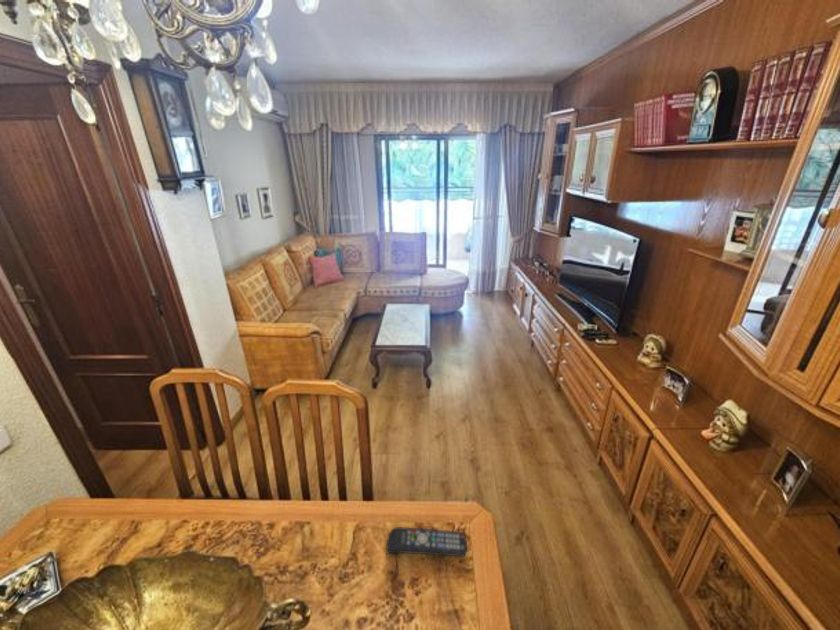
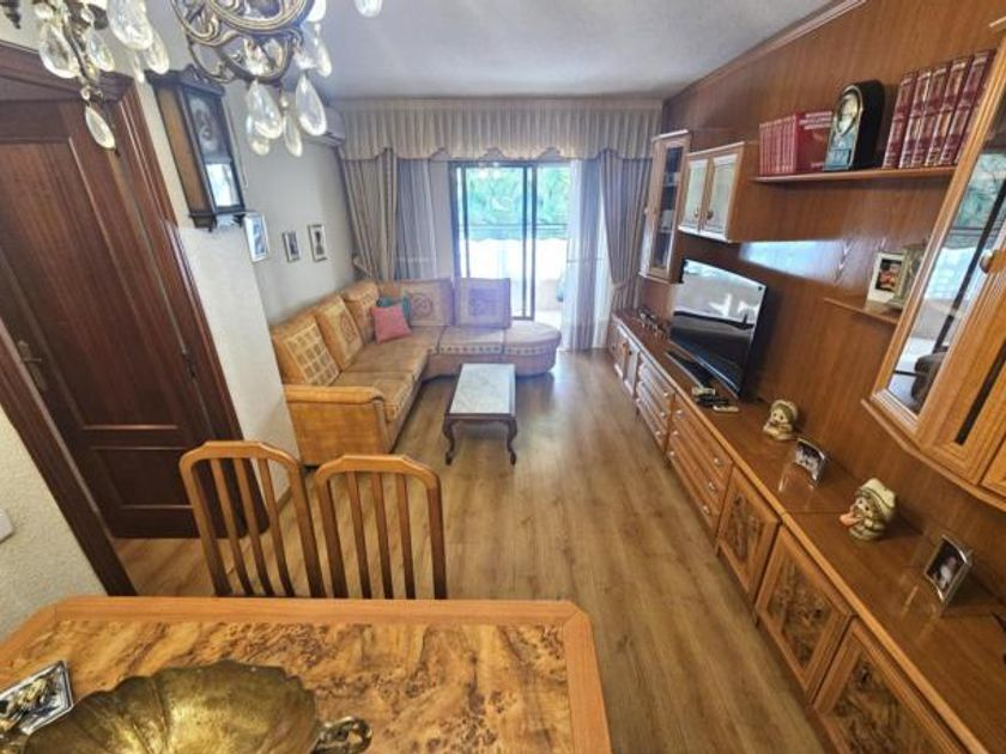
- remote control (426, 542)
